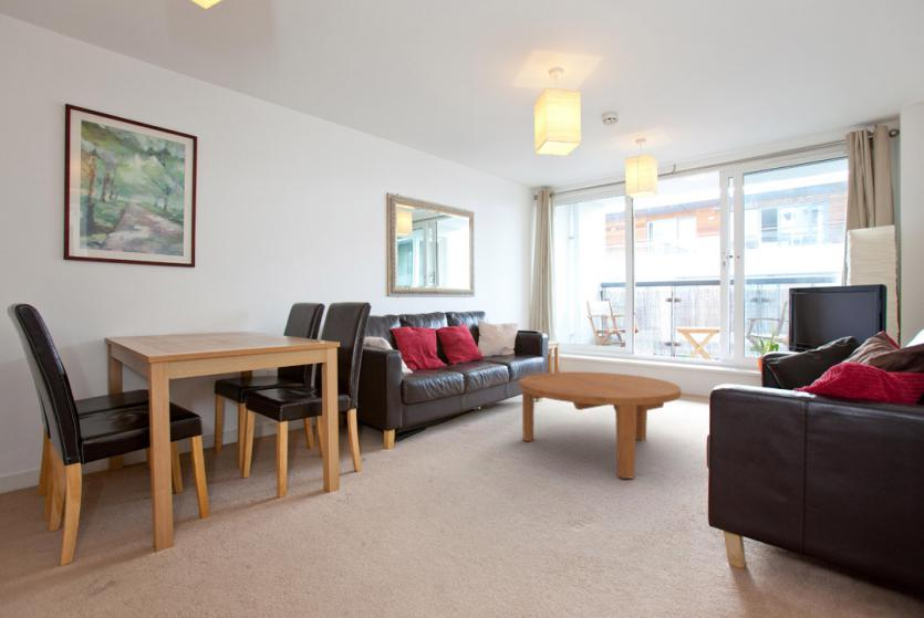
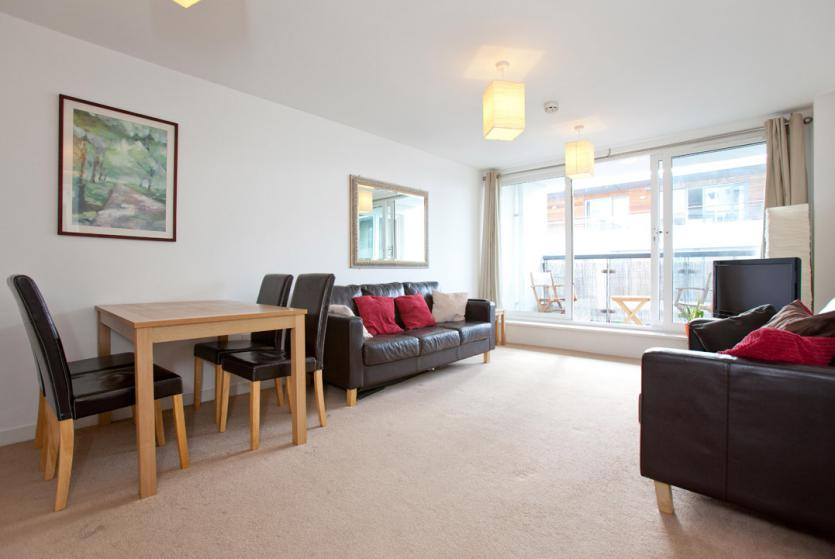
- coffee table (593, 407)
